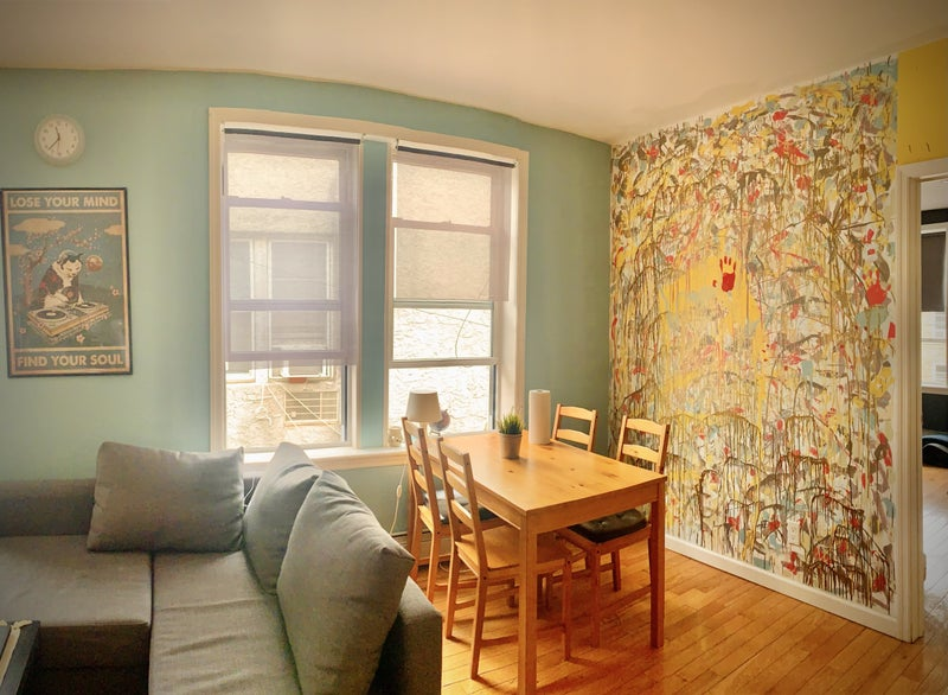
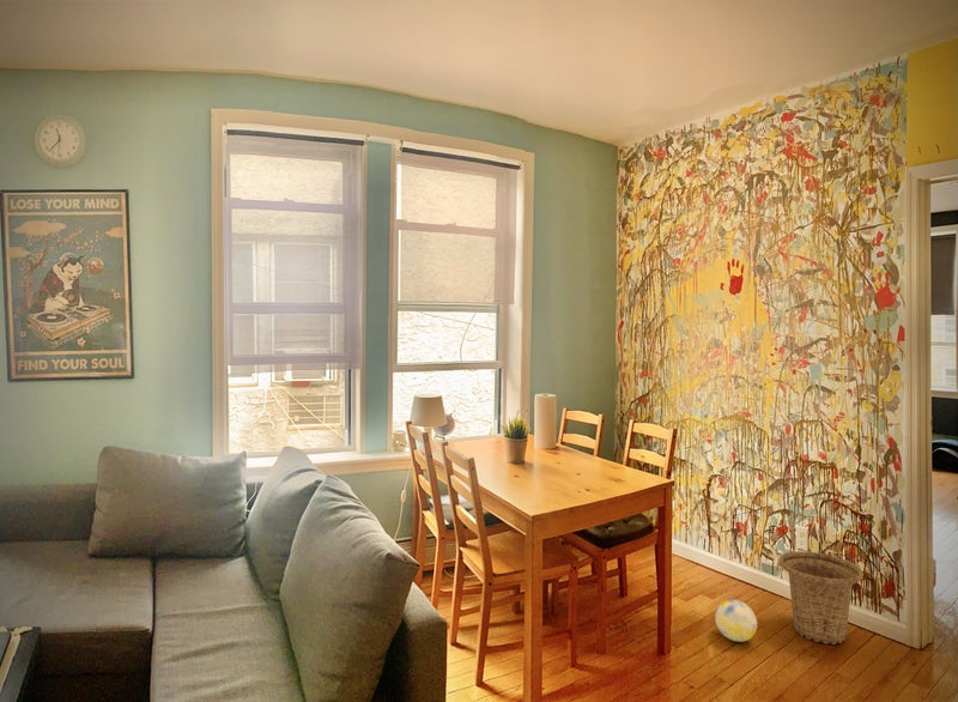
+ basket (819, 598)
+ ball (735, 619)
